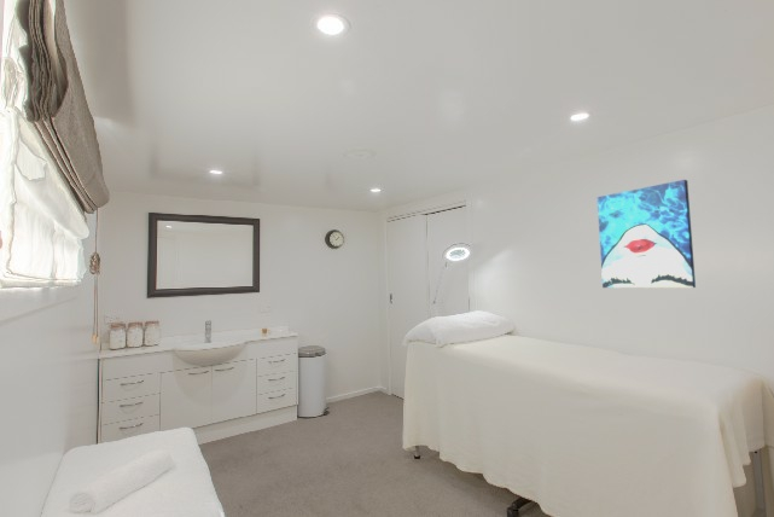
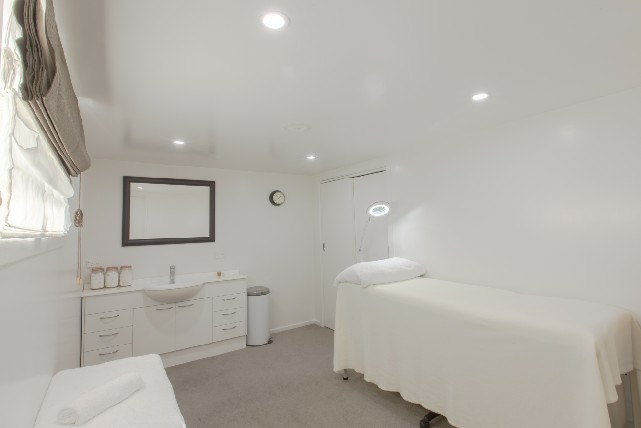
- wall art (641, 238)
